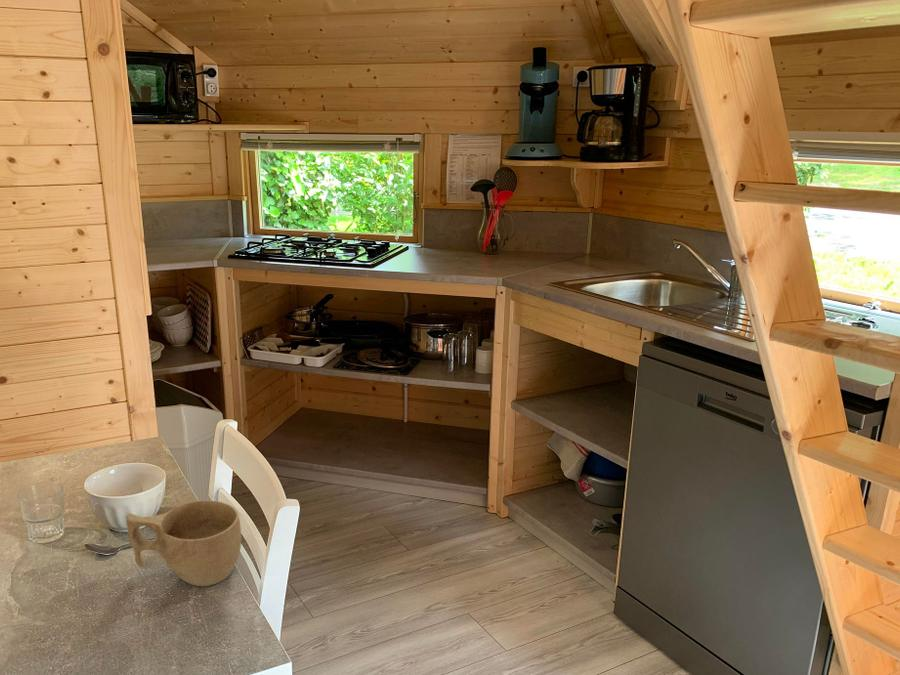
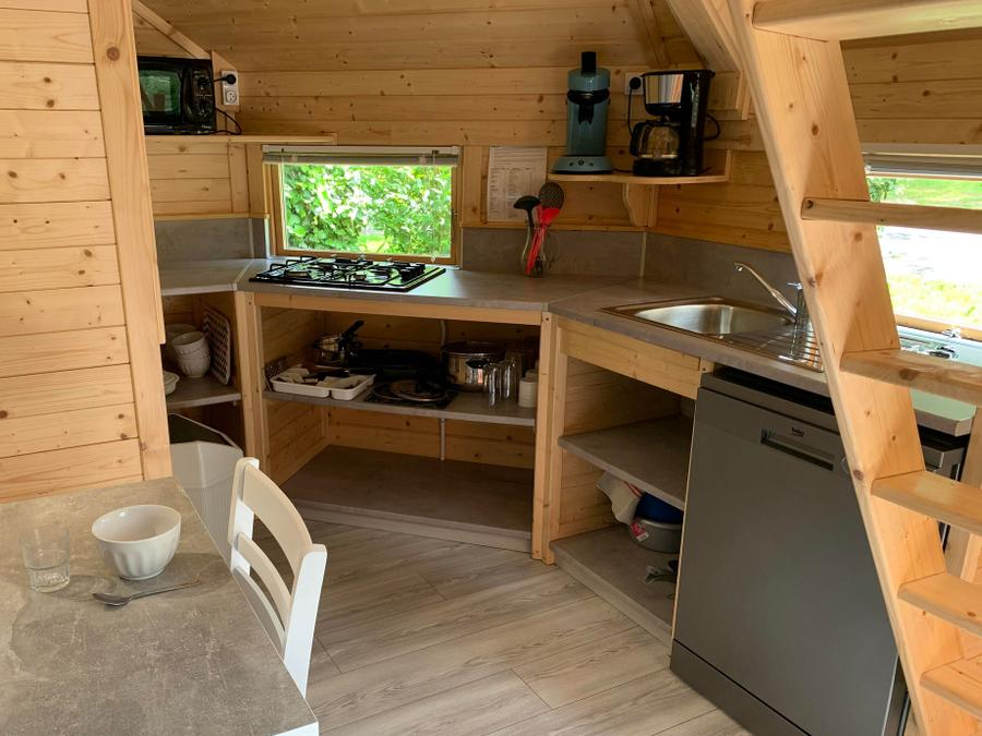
- cup (185, 543)
